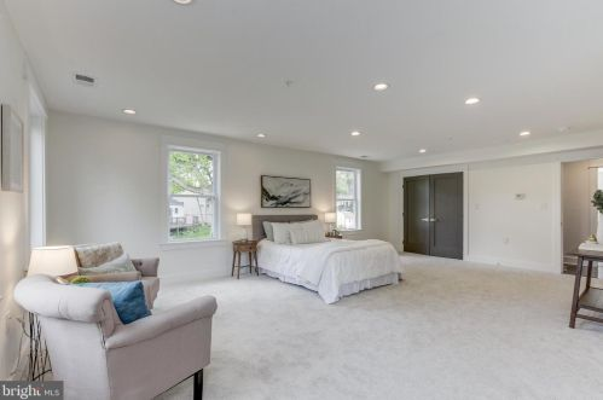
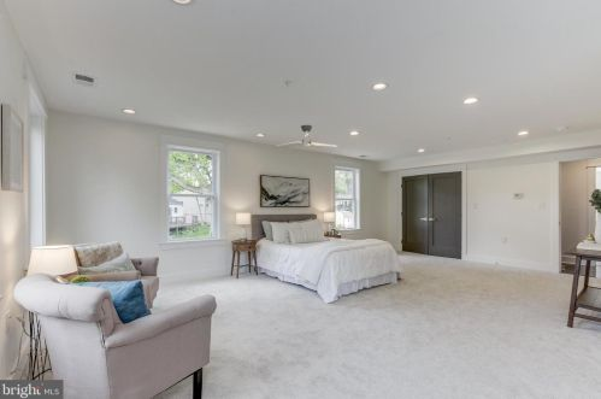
+ ceiling fan (306, 134)
